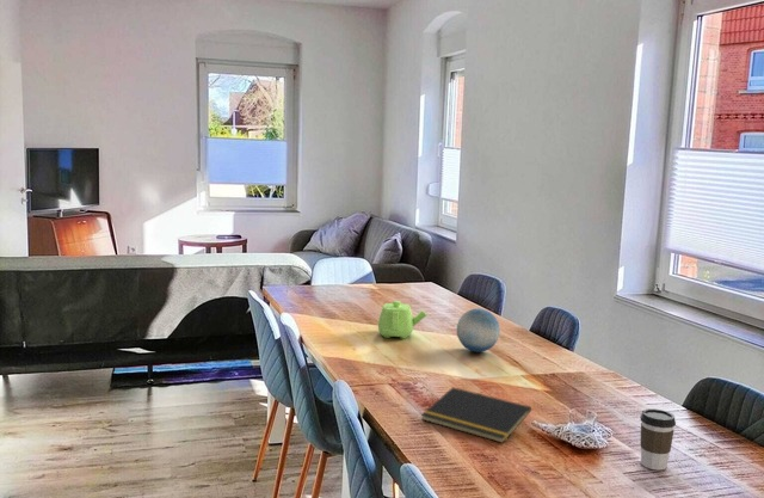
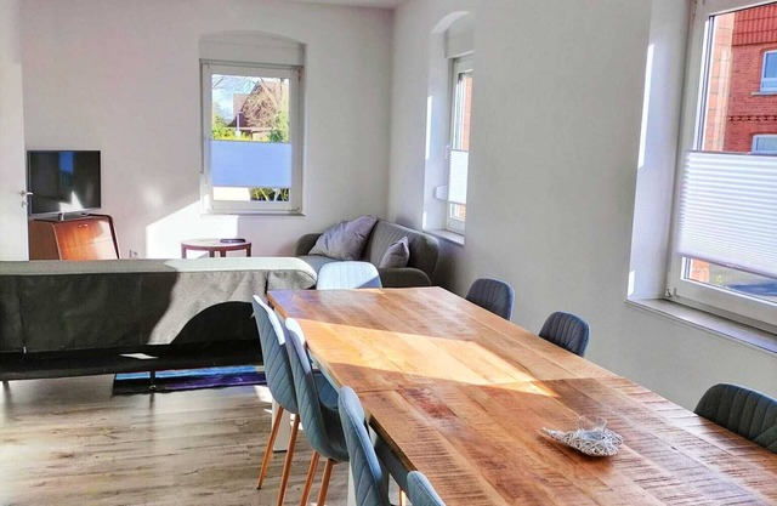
- decorative ball (478, 330)
- coffee cup (655, 439)
- teapot (402, 319)
- notepad (475, 413)
